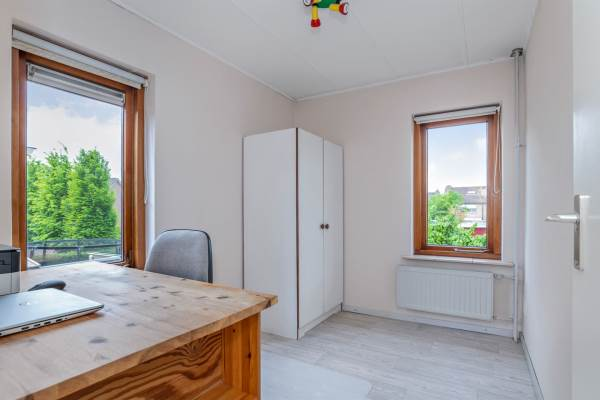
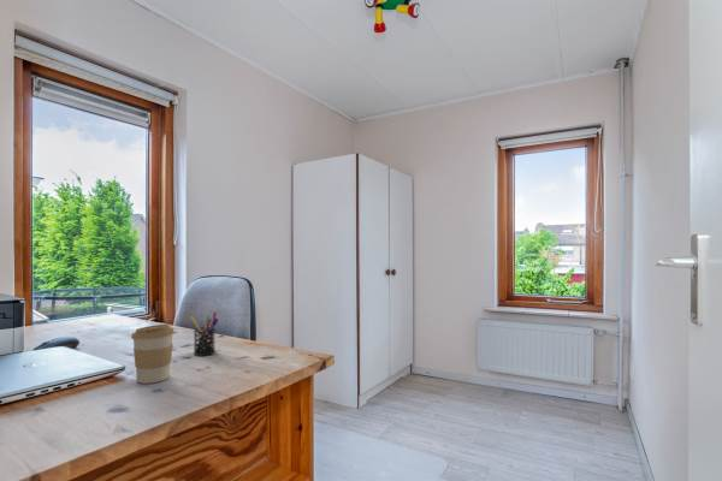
+ pen holder (206, 331)
+ coffee cup (153, 351)
